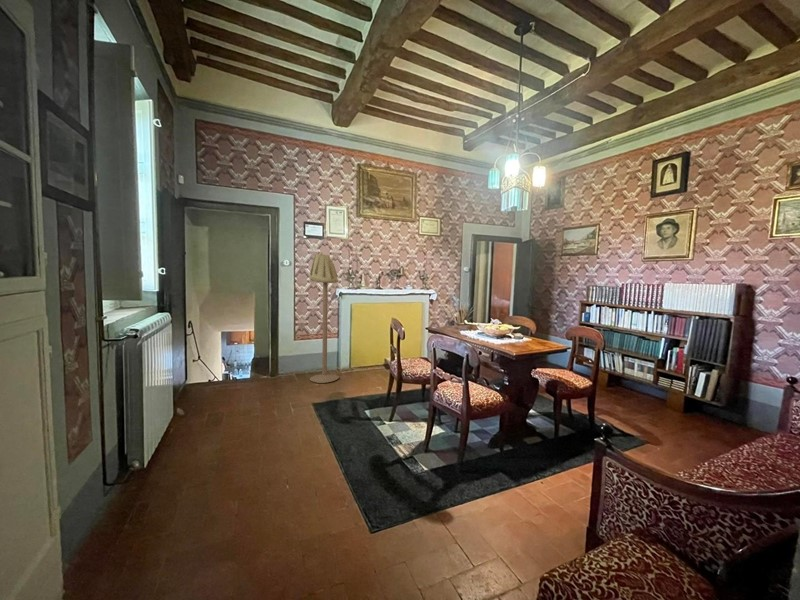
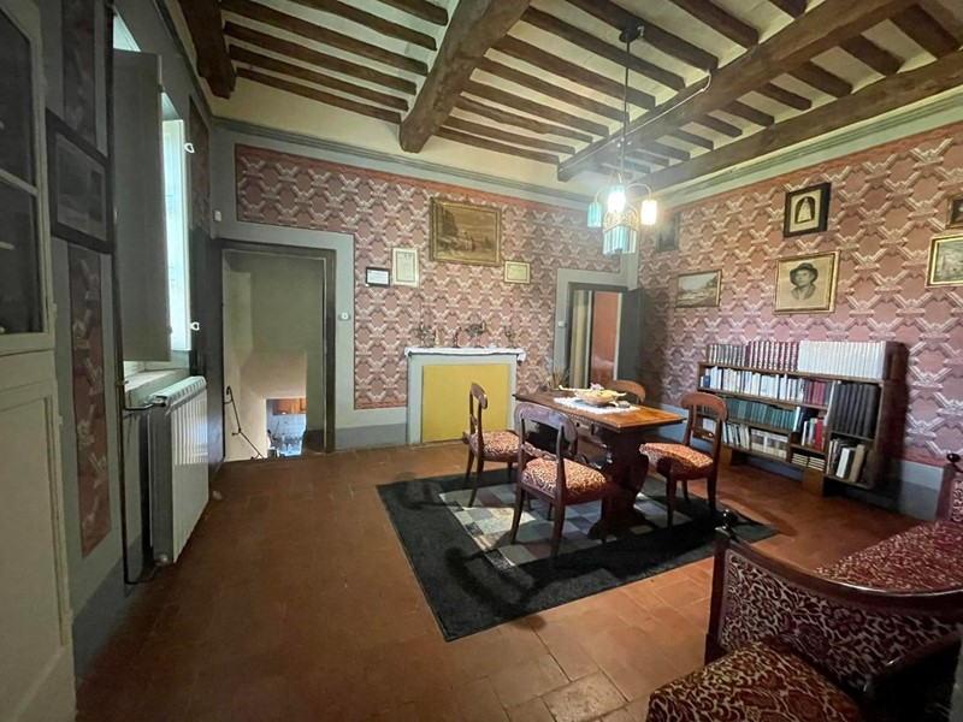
- floor lamp (323, 315)
